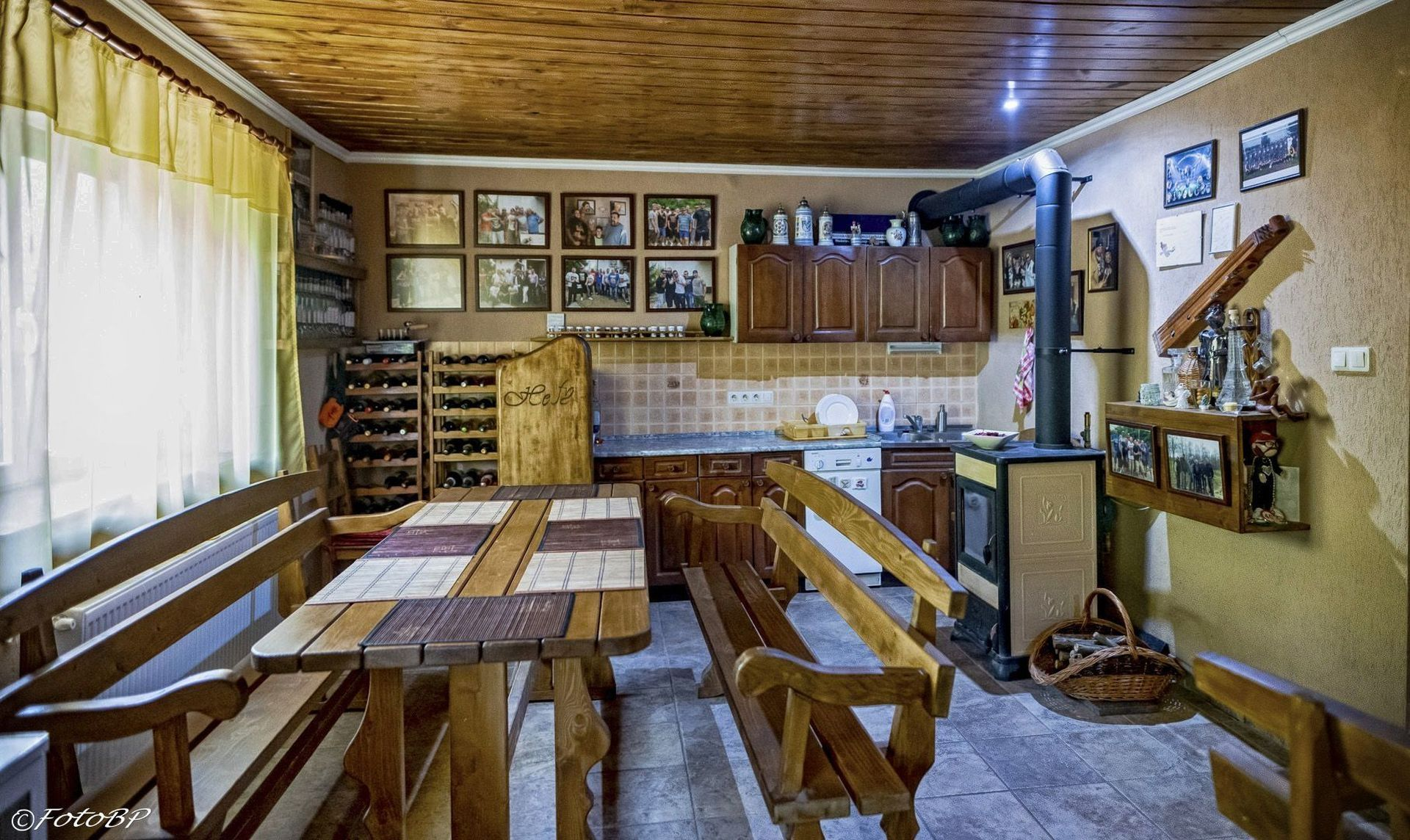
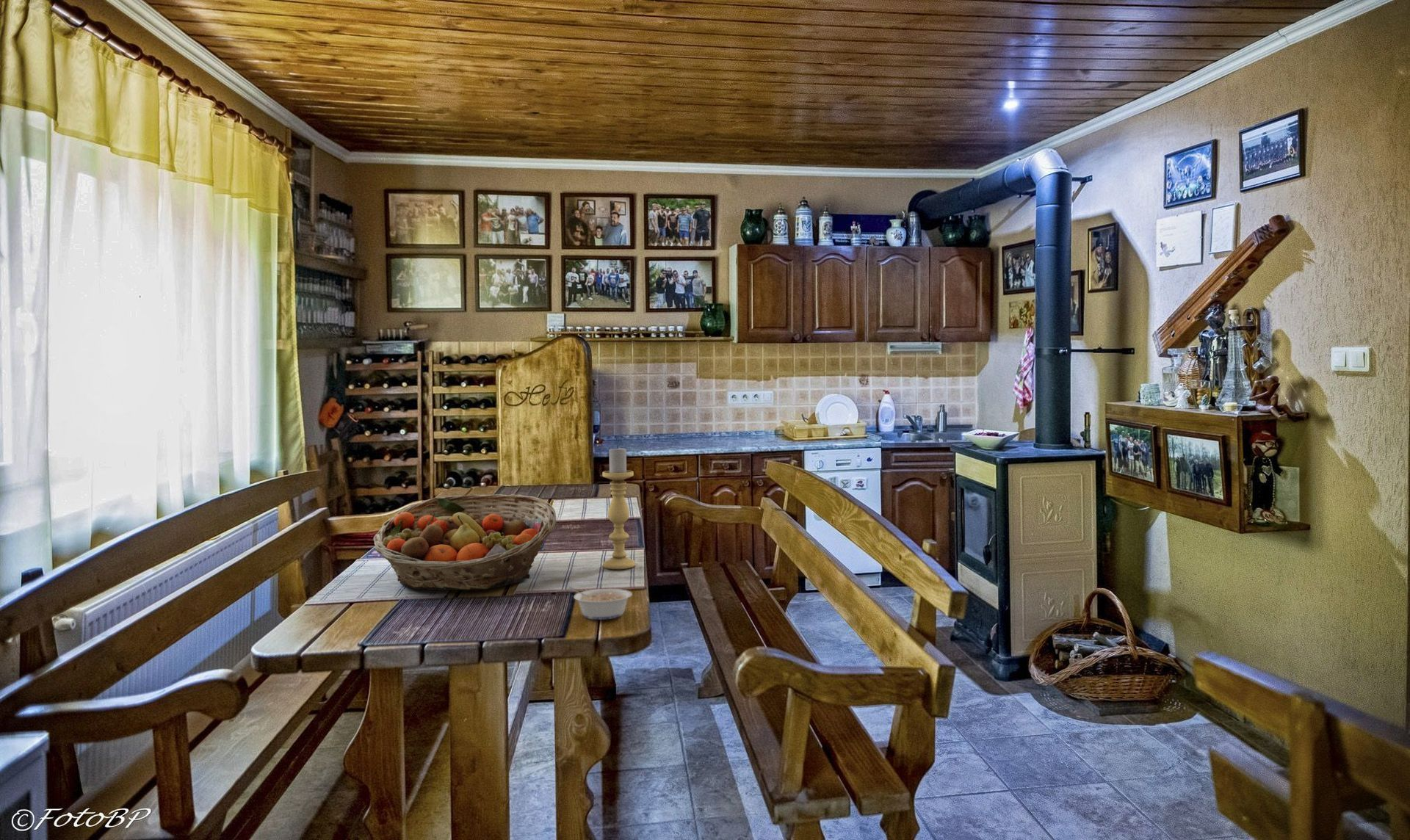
+ candle holder (618, 505)
+ legume (601, 603)
+ fruit basket (467, 540)
